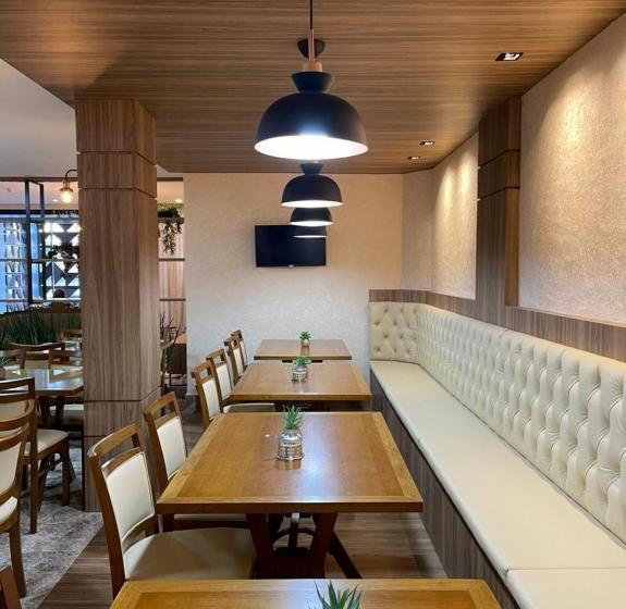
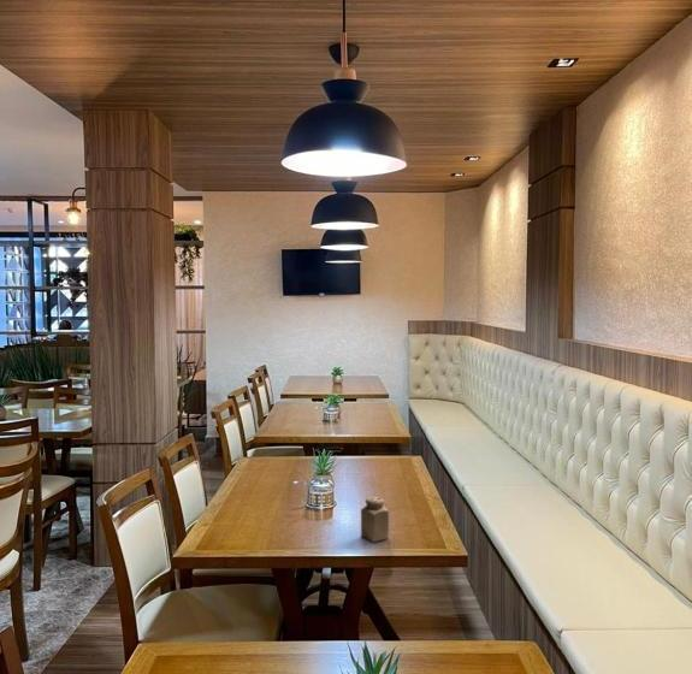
+ salt shaker (374, 518)
